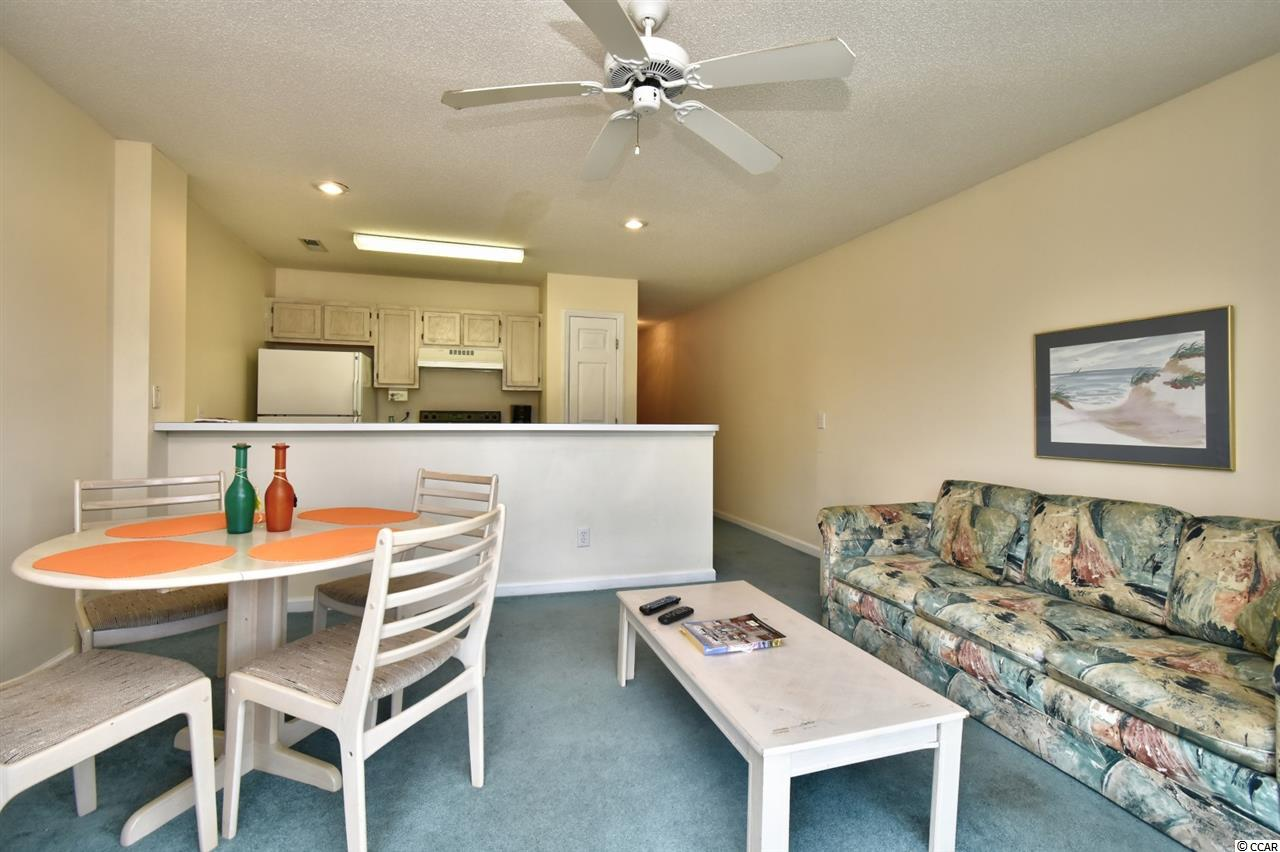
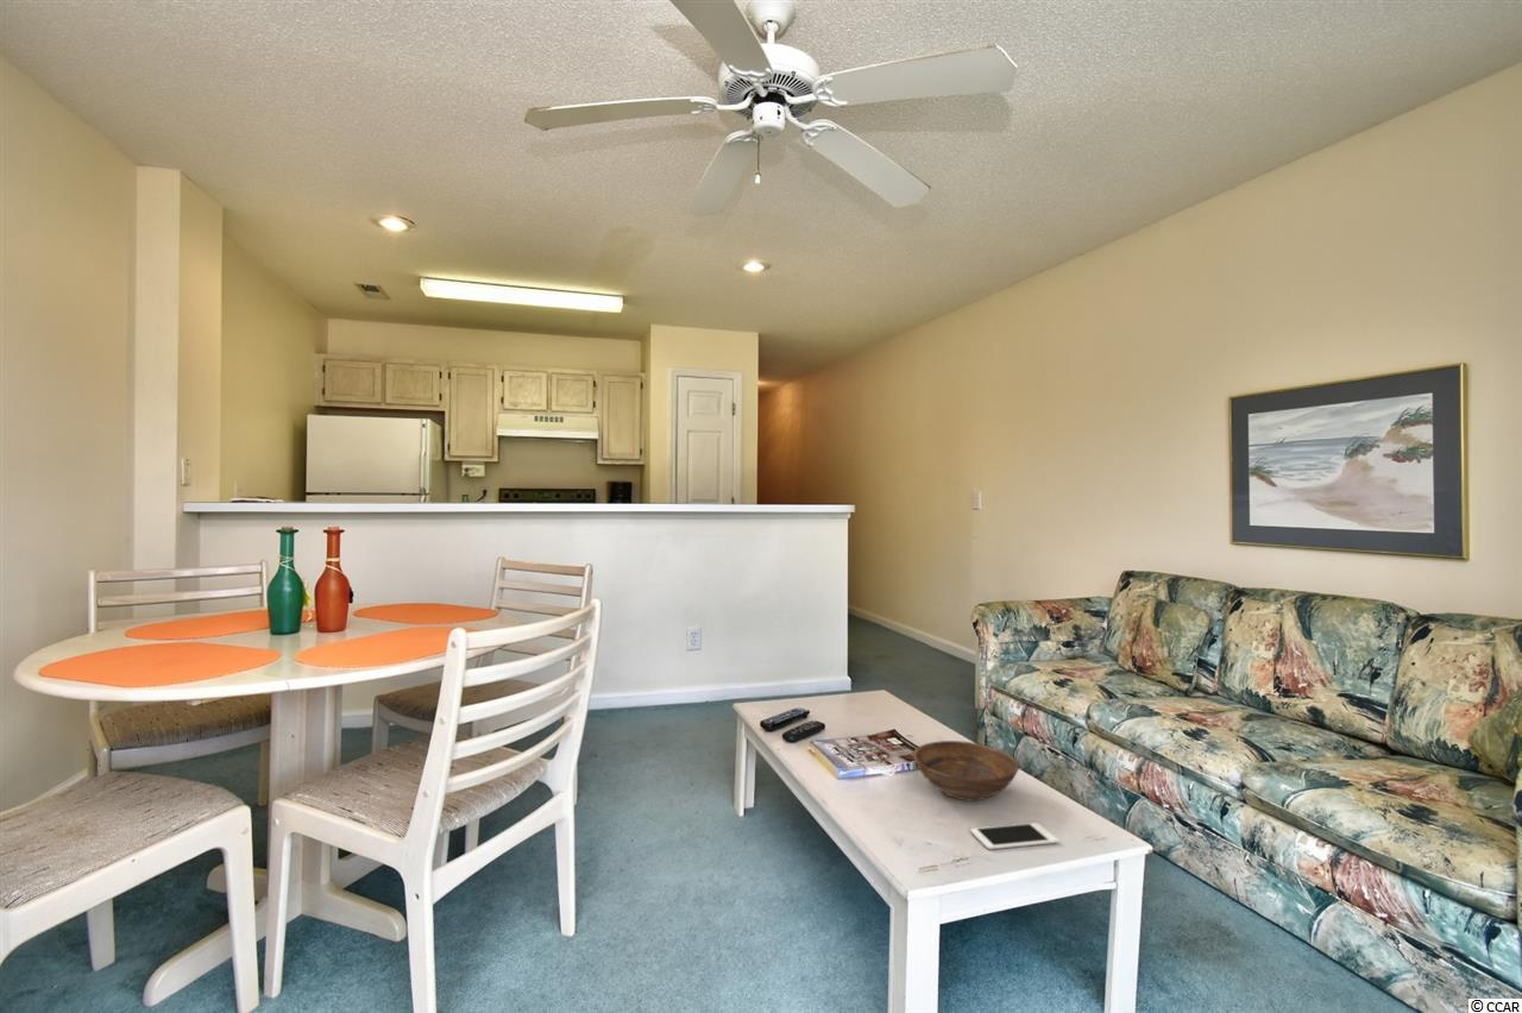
+ bowl (964, 774)
+ cell phone (1013, 835)
